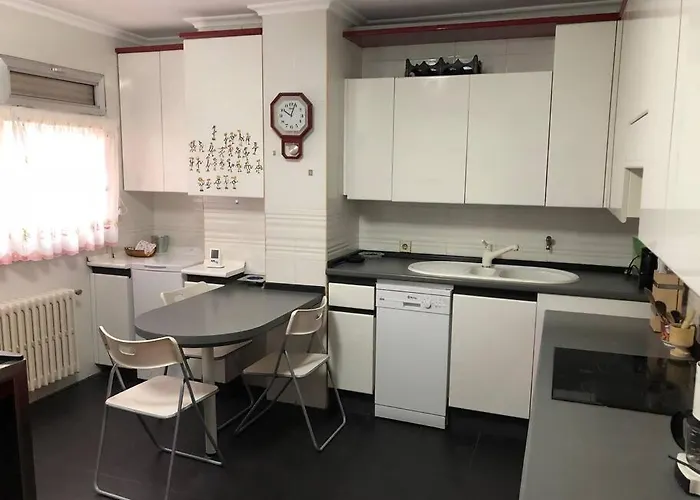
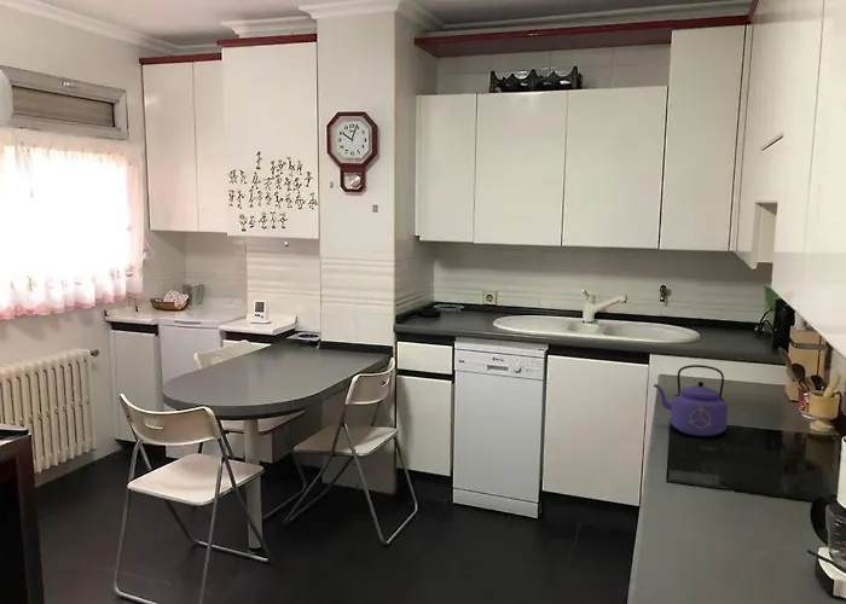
+ kettle (689, 396)
